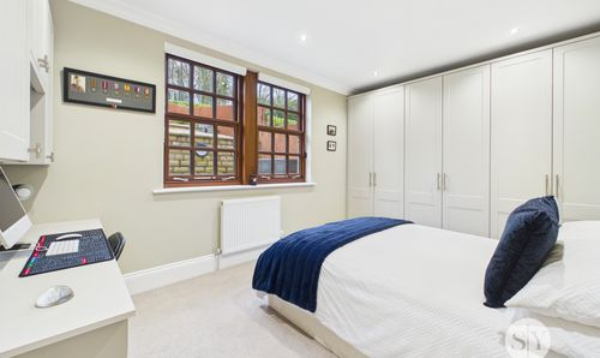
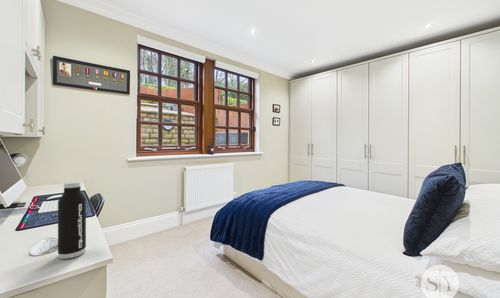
+ water bottle (72, 218)
